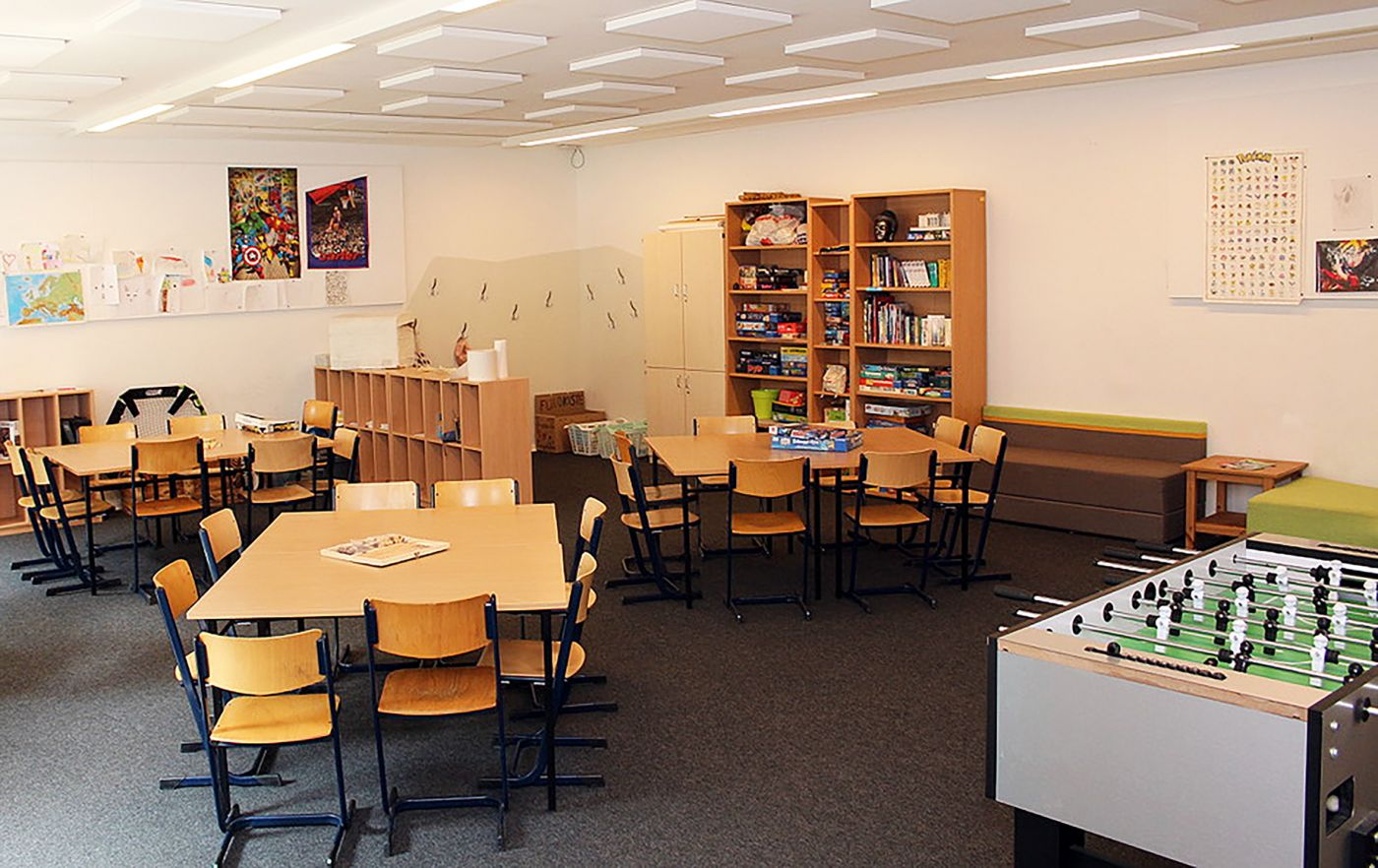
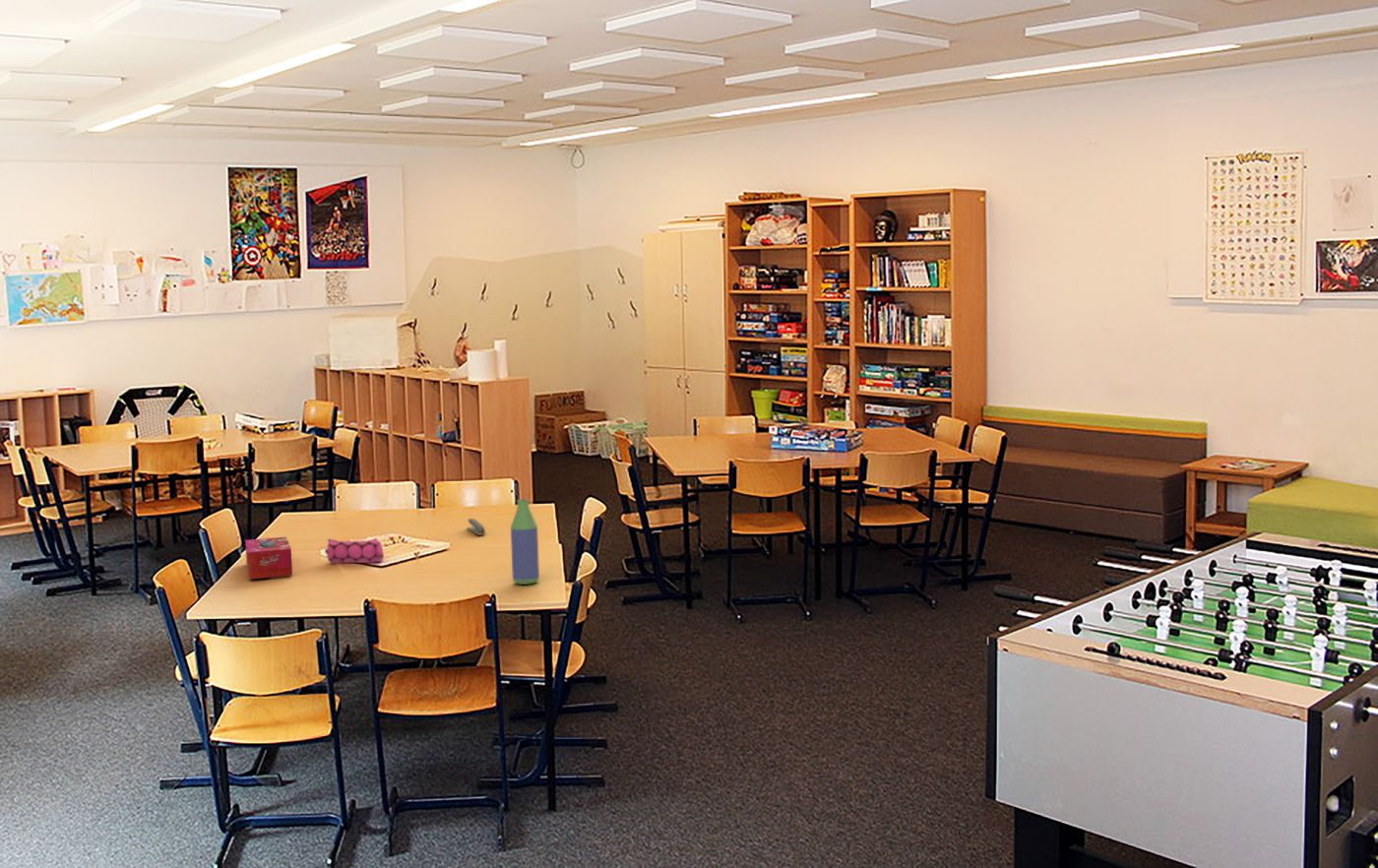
+ tissue box (268, 557)
+ stapler (475, 526)
+ bottle (524, 541)
+ pencil case (354, 550)
